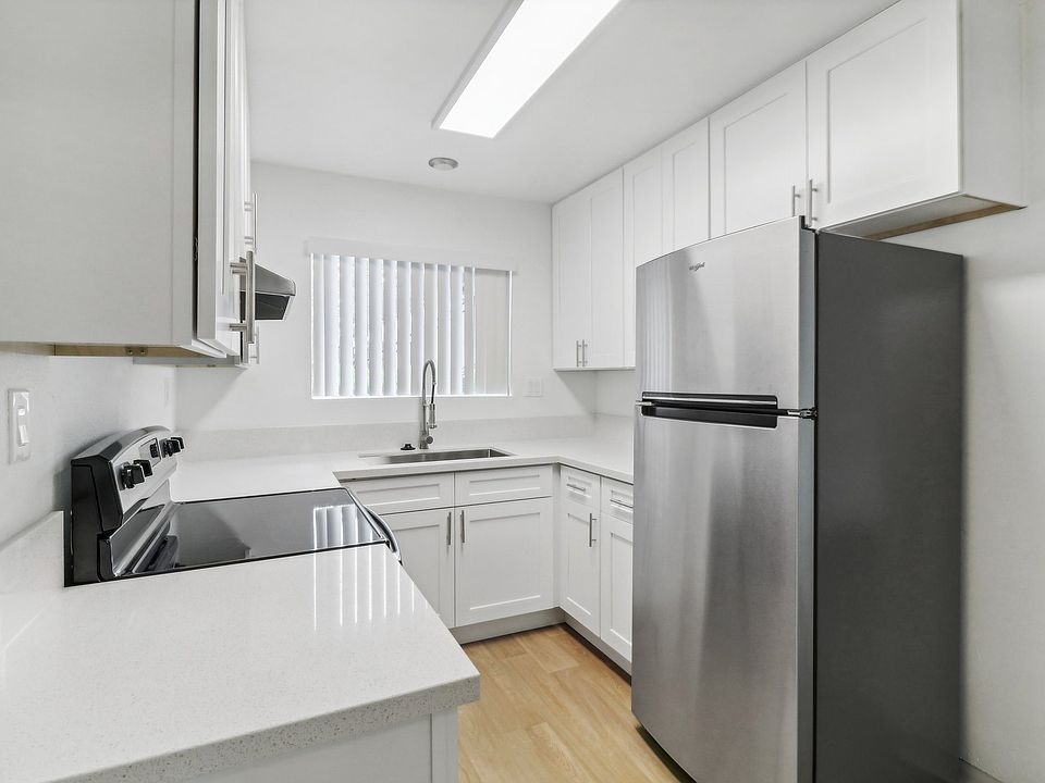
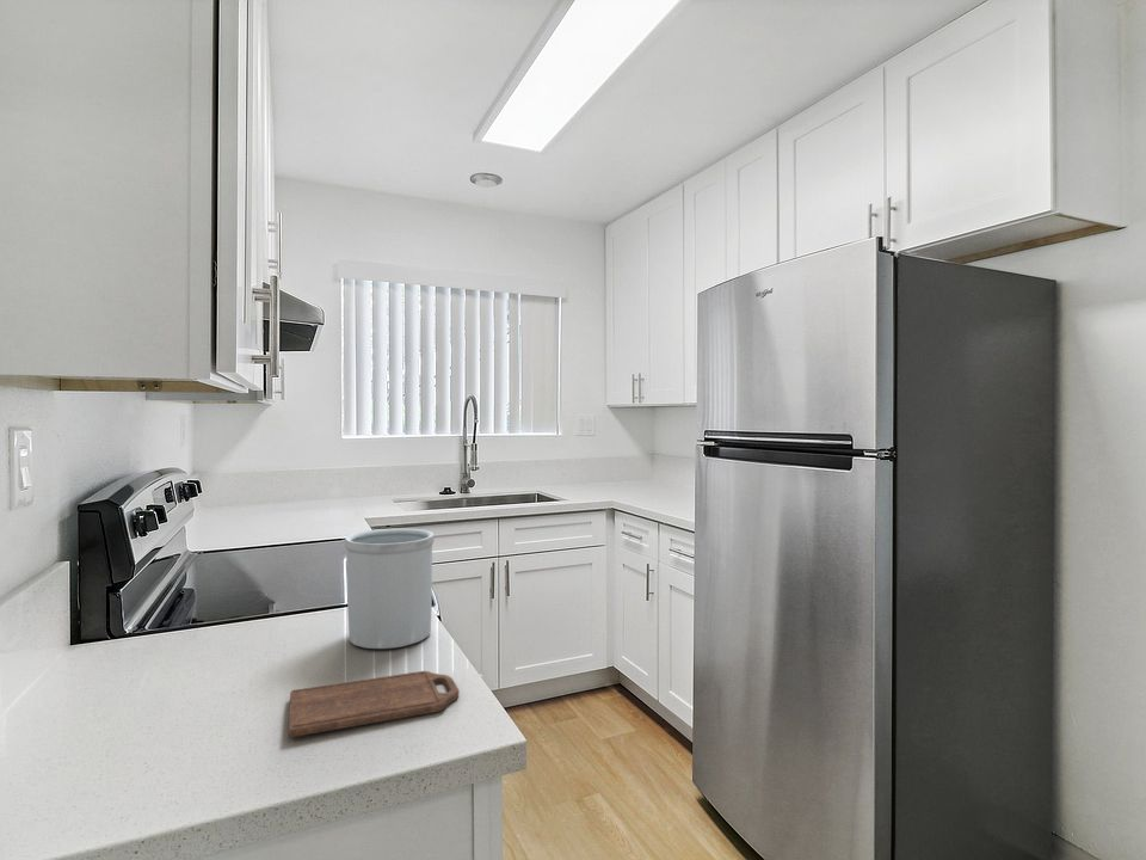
+ cutting board (376, 698)
+ utensil holder (389, 585)
